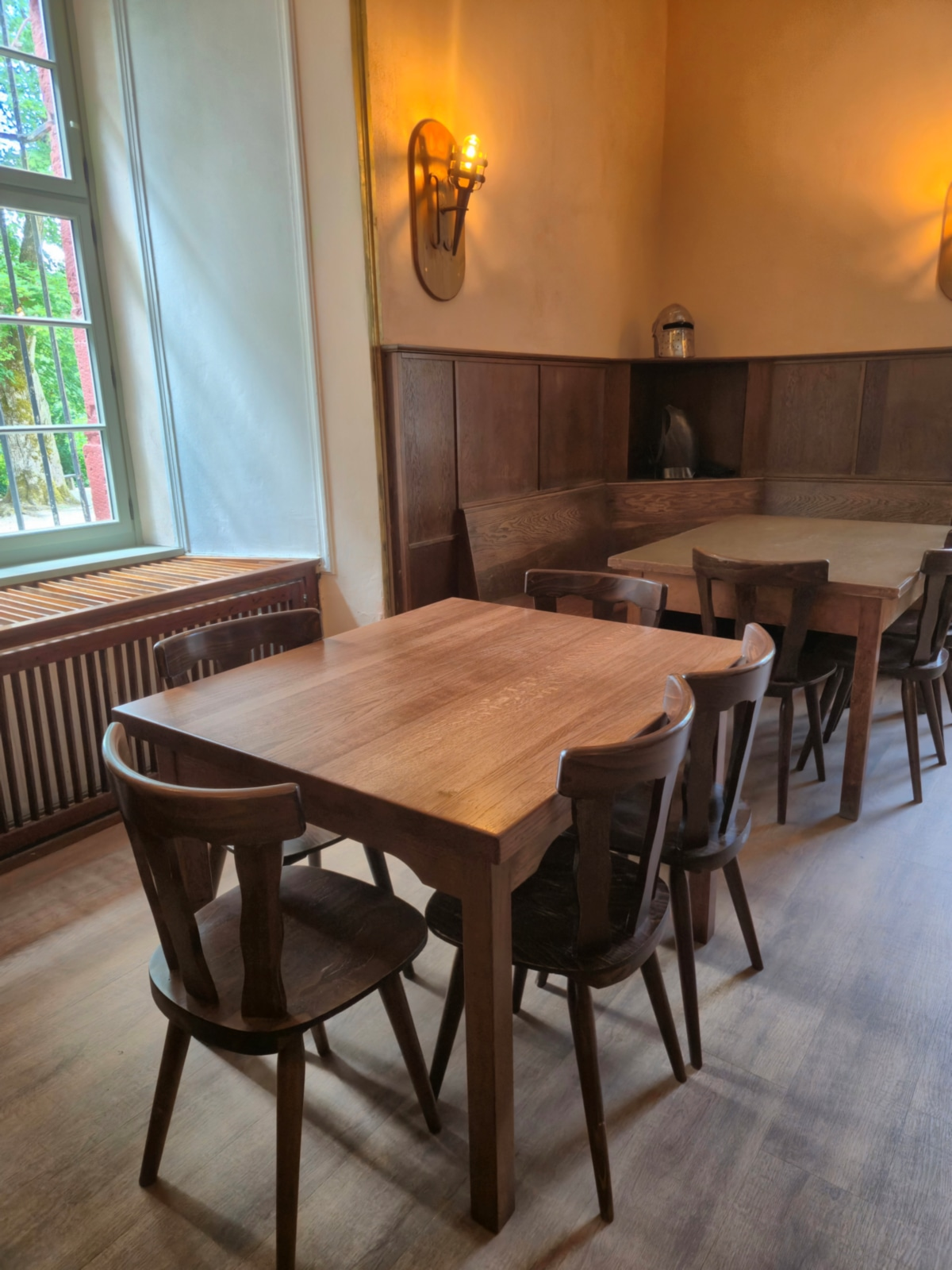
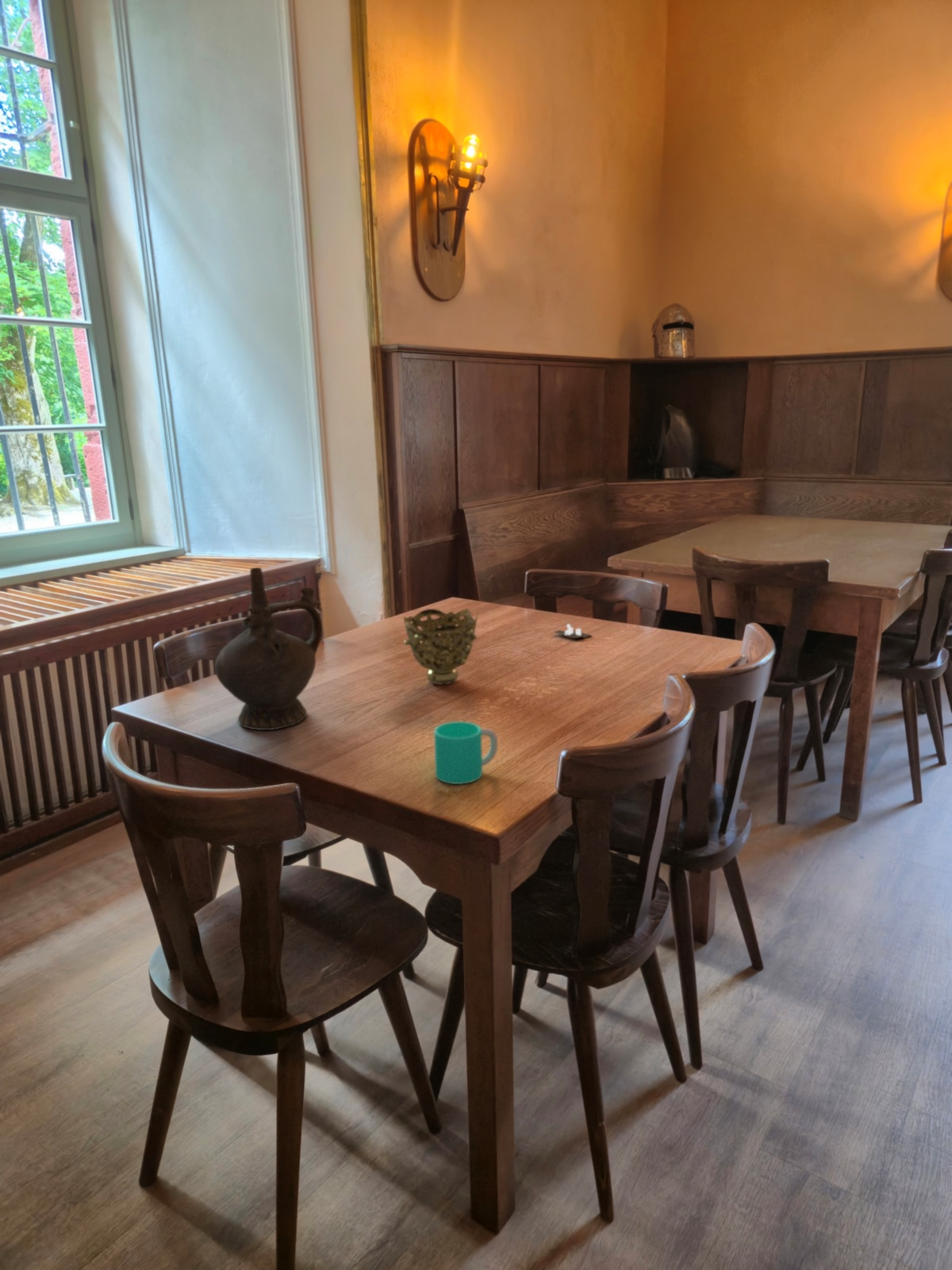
+ decorative bowl (441, 648)
+ cup (466, 750)
+ ceremonial vessel (270, 644)
+ candle (572, 629)
